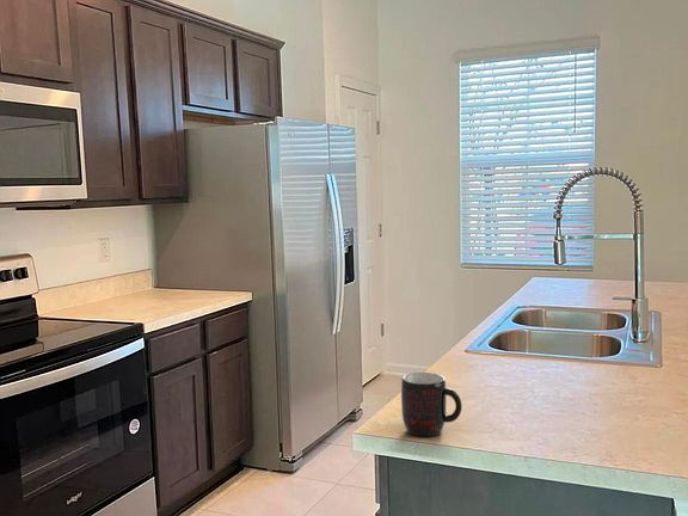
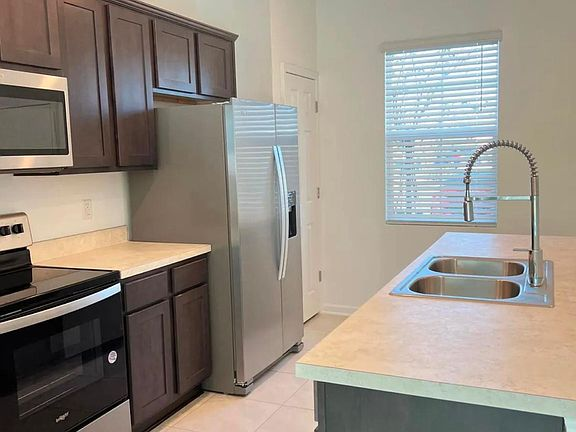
- mug (431, 404)
